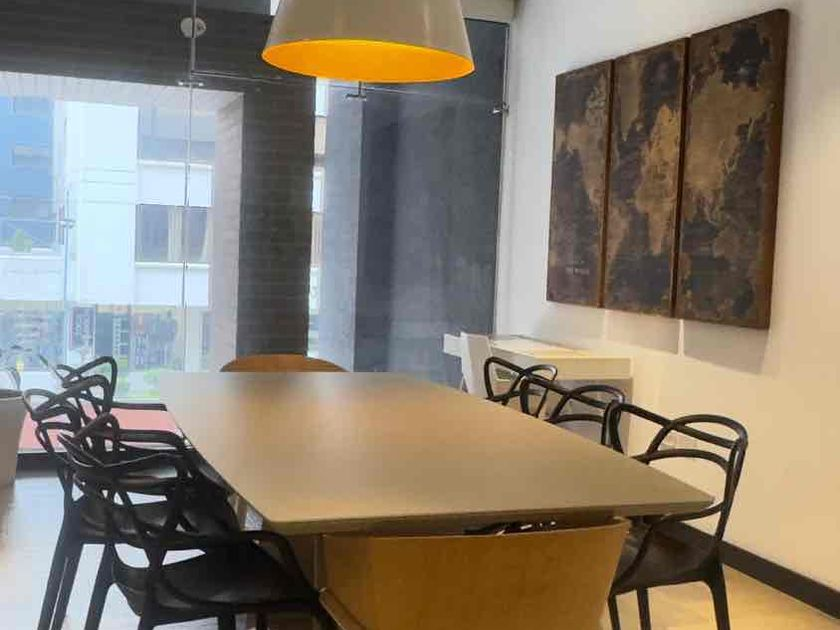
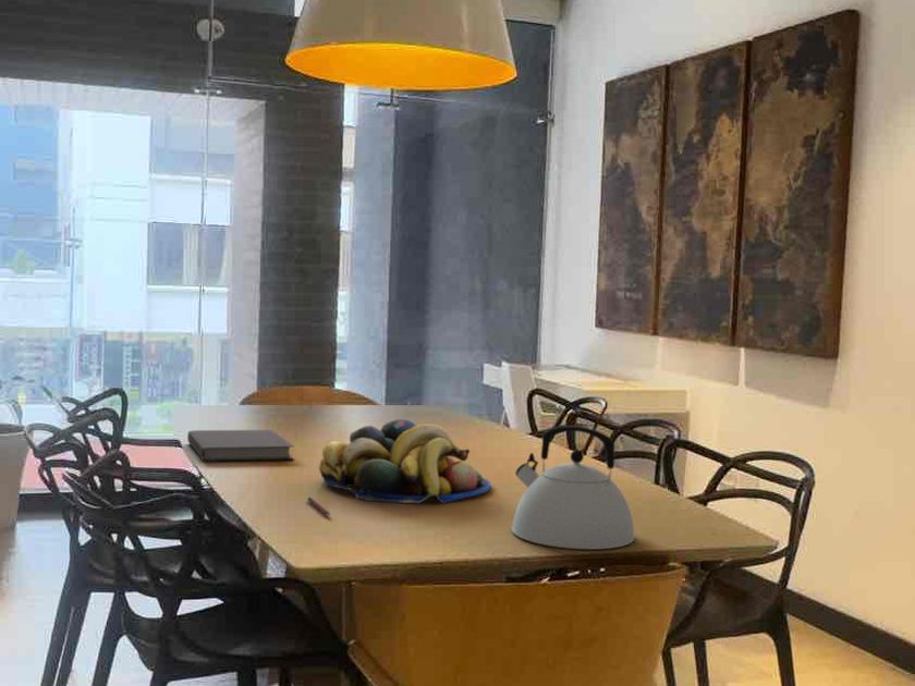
+ kettle (573, 479)
+ pen (317, 505)
+ notebook (239, 444)
+ fruit bowl (408, 454)
